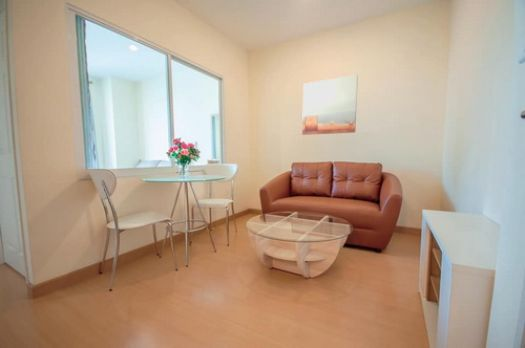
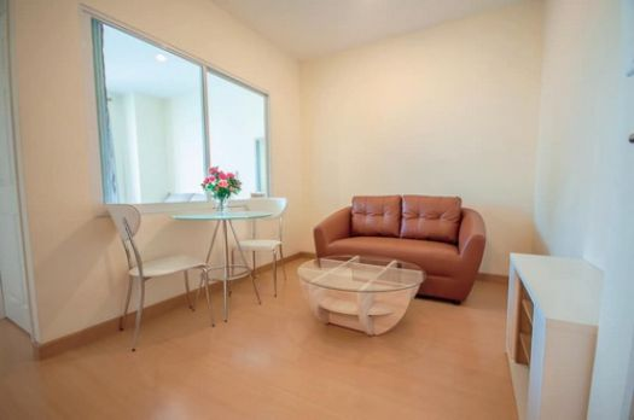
- wall art (328, 107)
